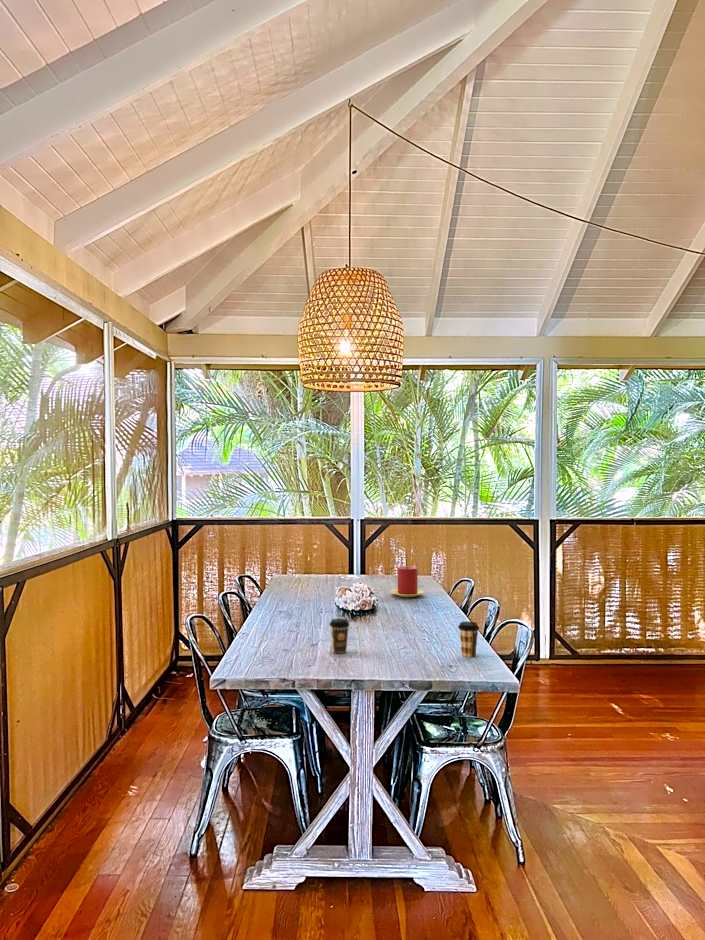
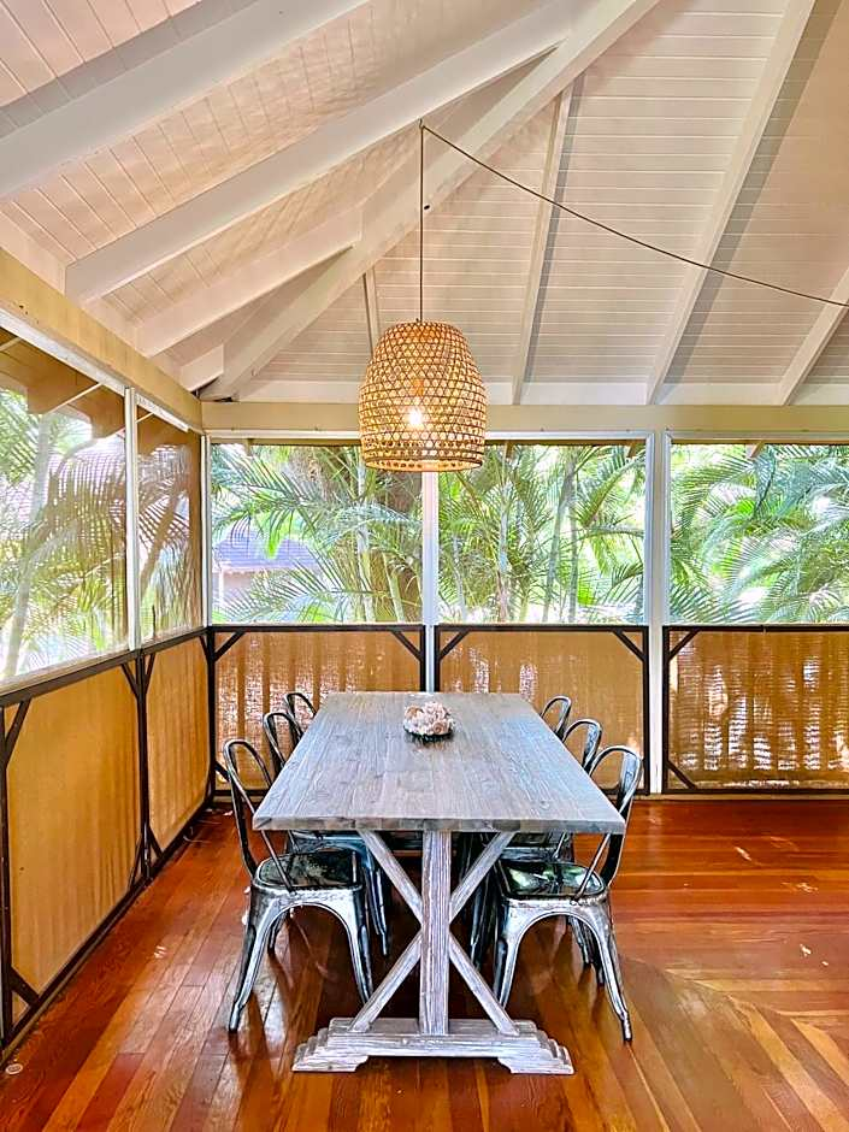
- coffee cup (339, 636)
- candle (407, 581)
- coffee cup (468, 639)
